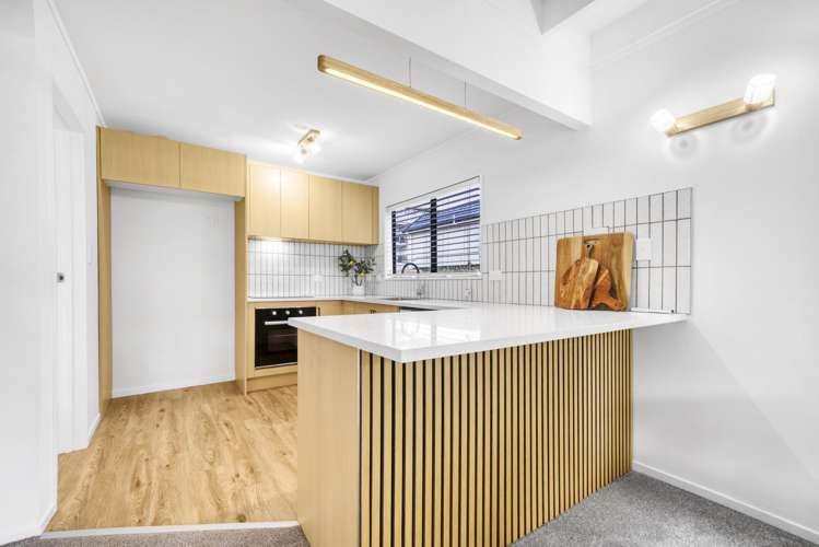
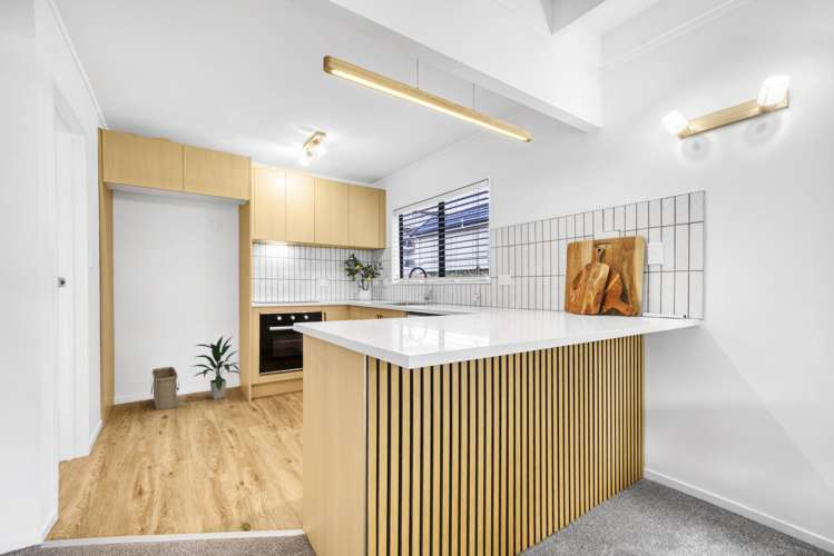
+ indoor plant (217, 367)
+ basket (164, 387)
